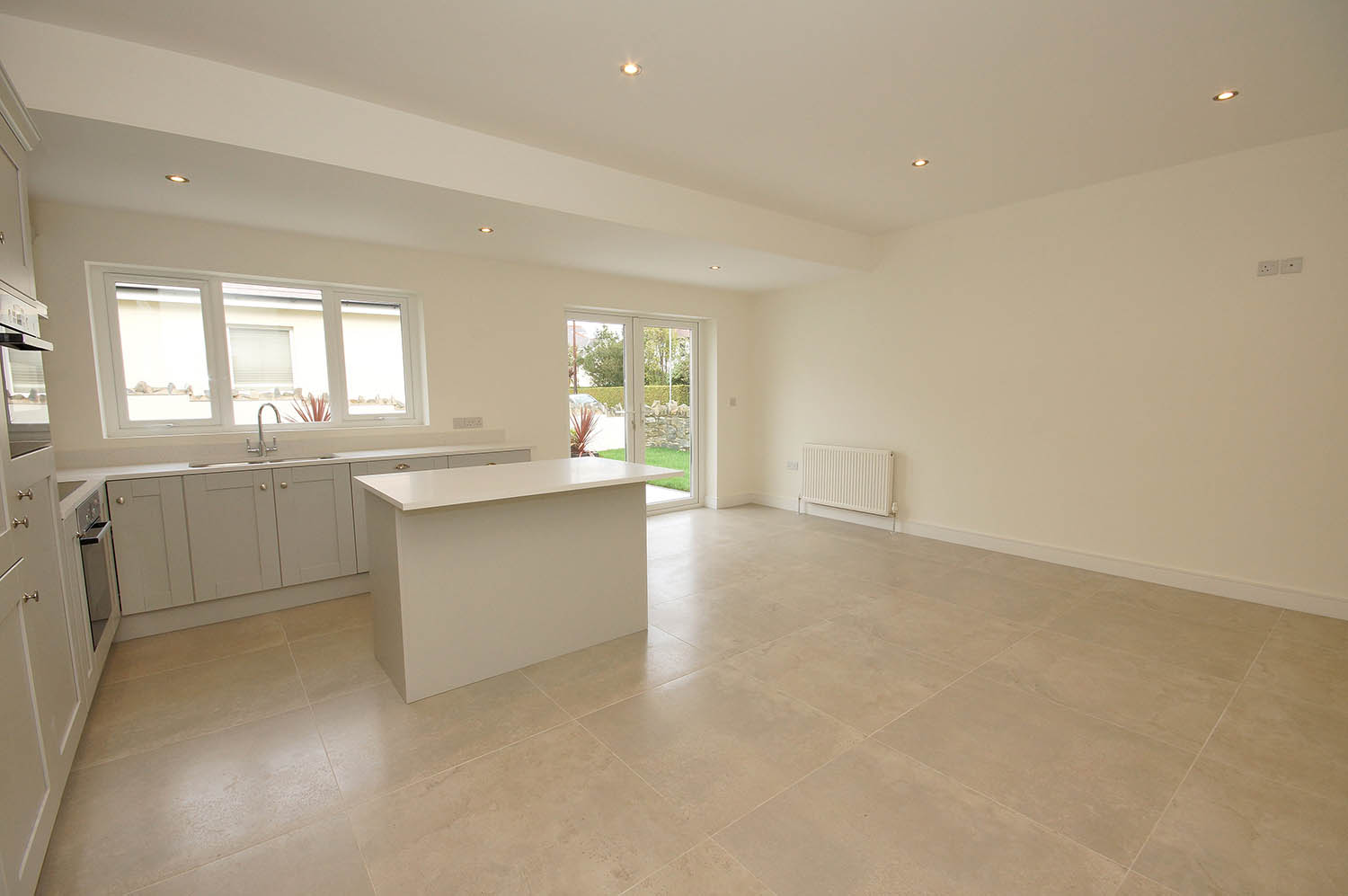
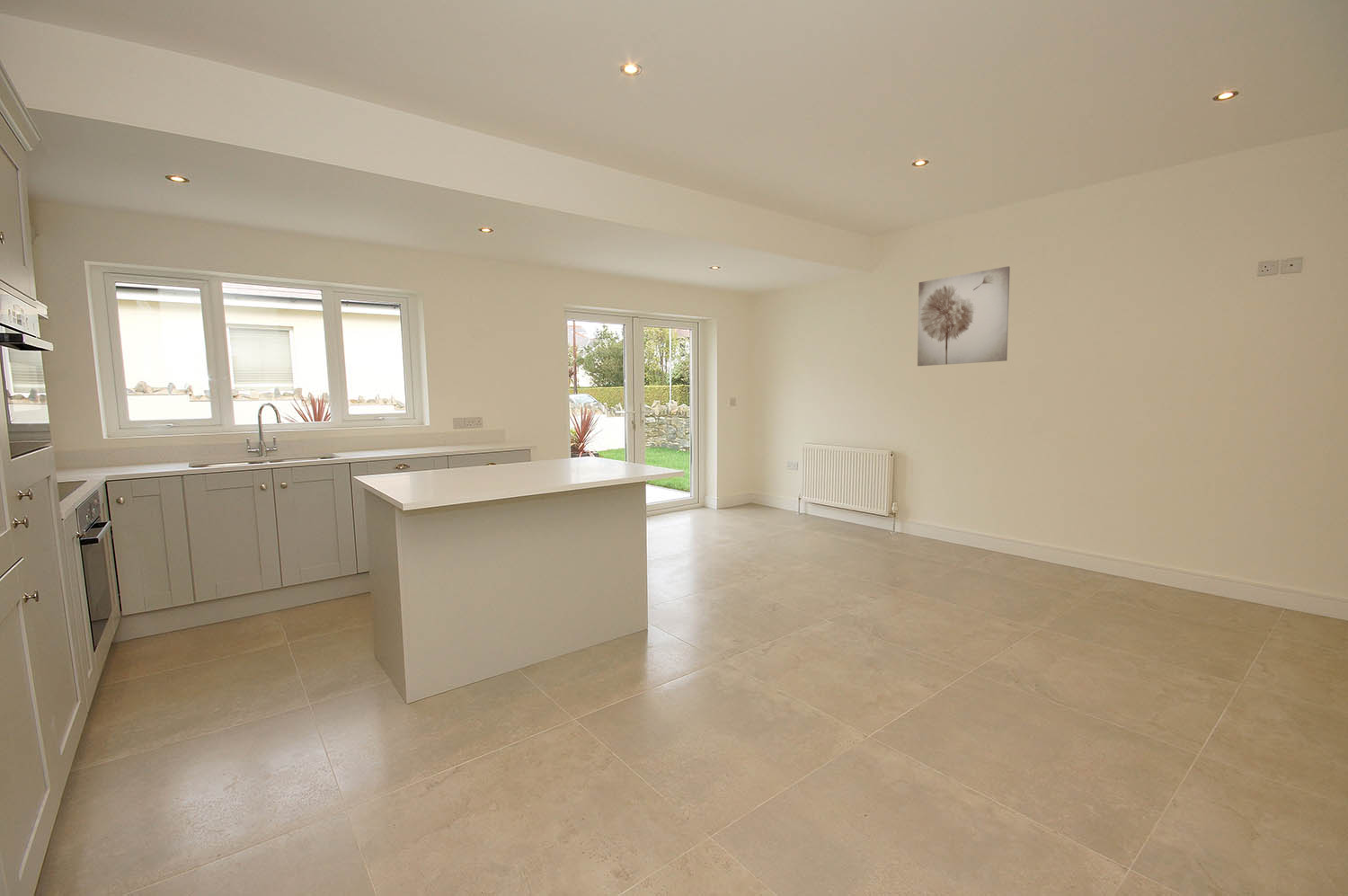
+ wall art (960, 319)
